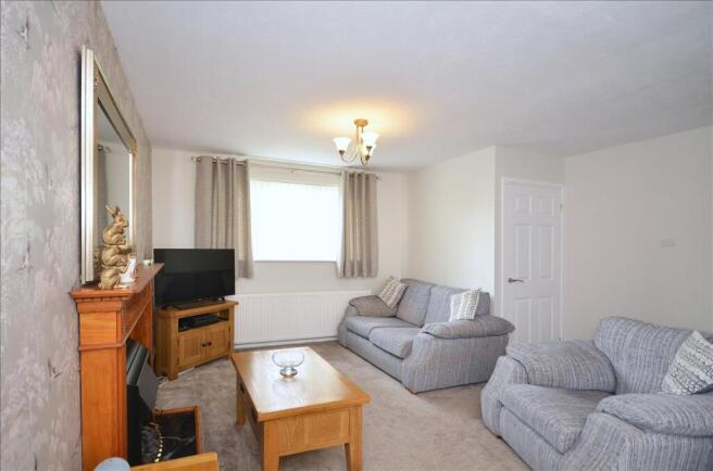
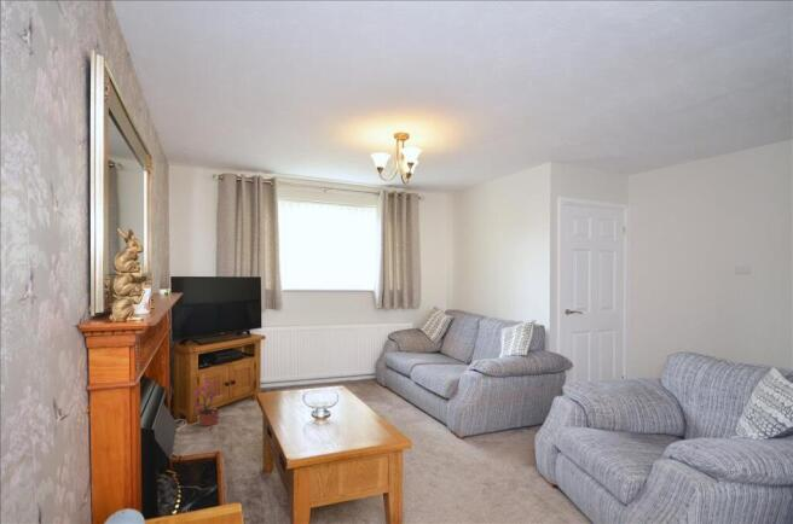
+ potted plant (210, 402)
